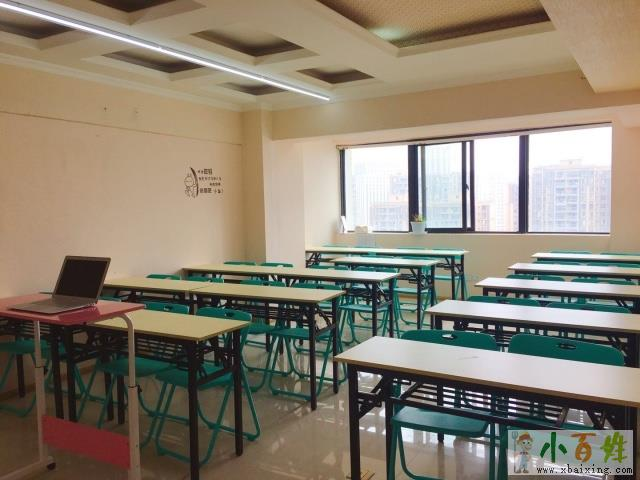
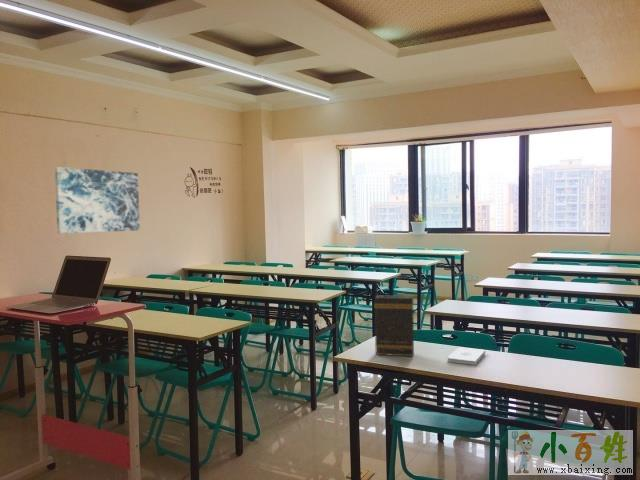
+ notepad (466, 355)
+ wall art (100, 201)
+ book (394, 325)
